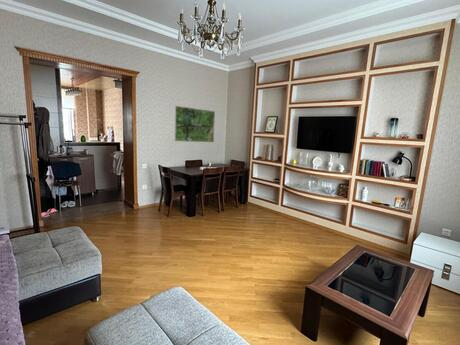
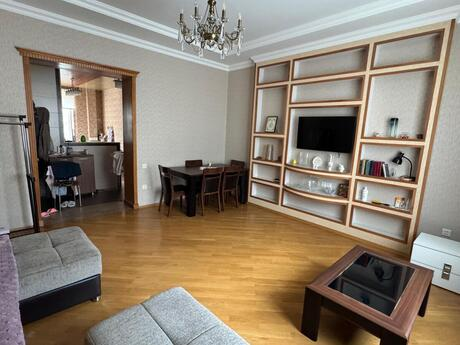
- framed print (195, 125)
